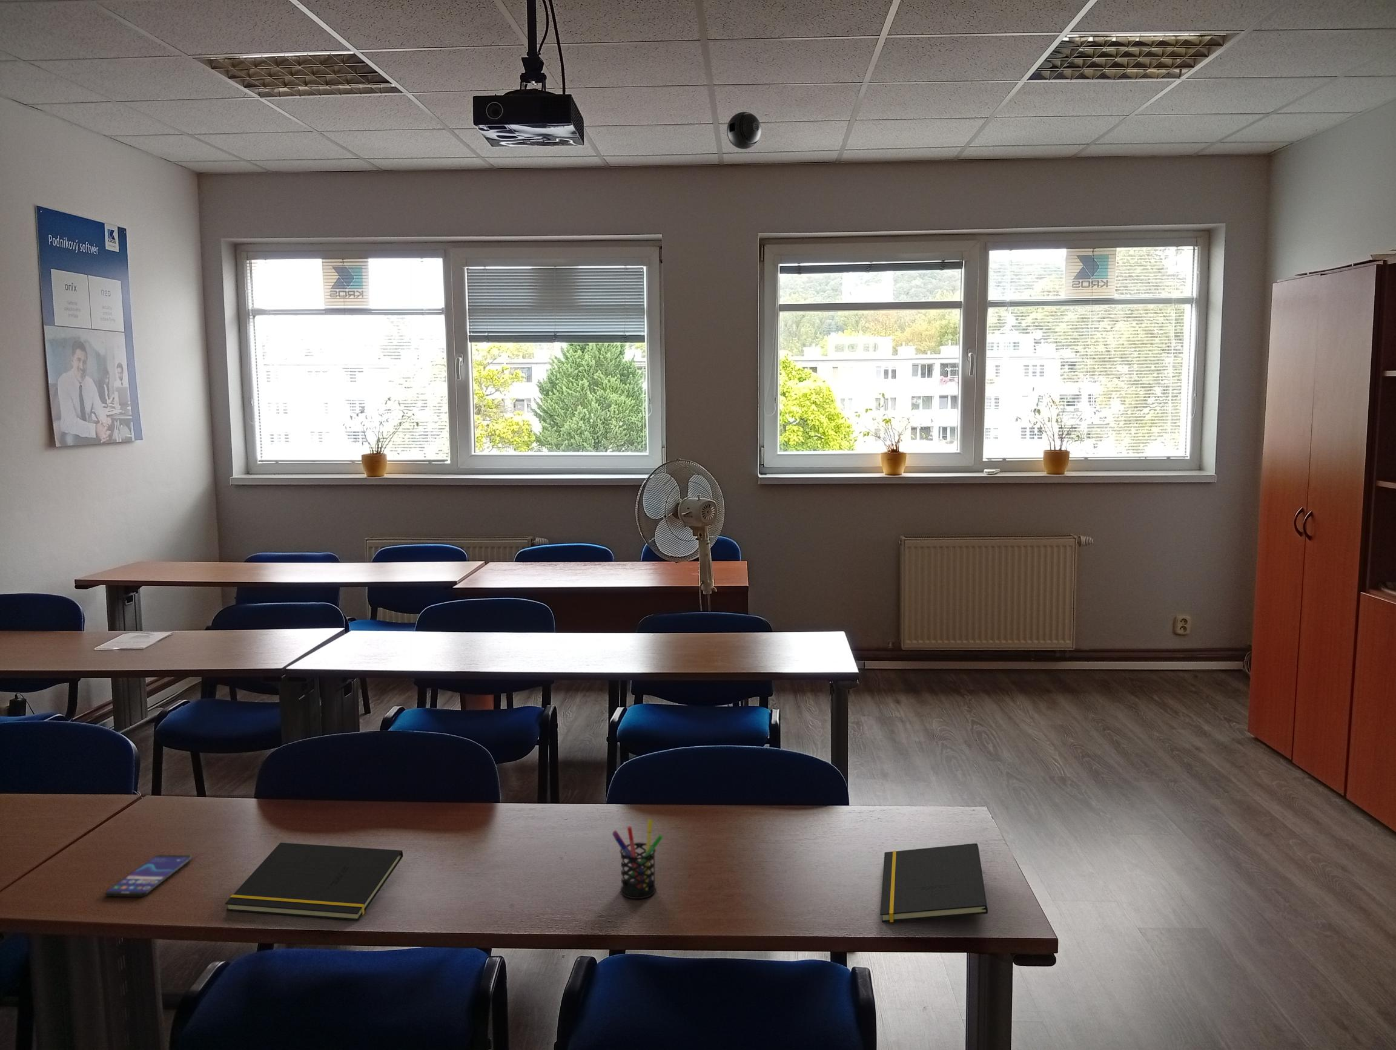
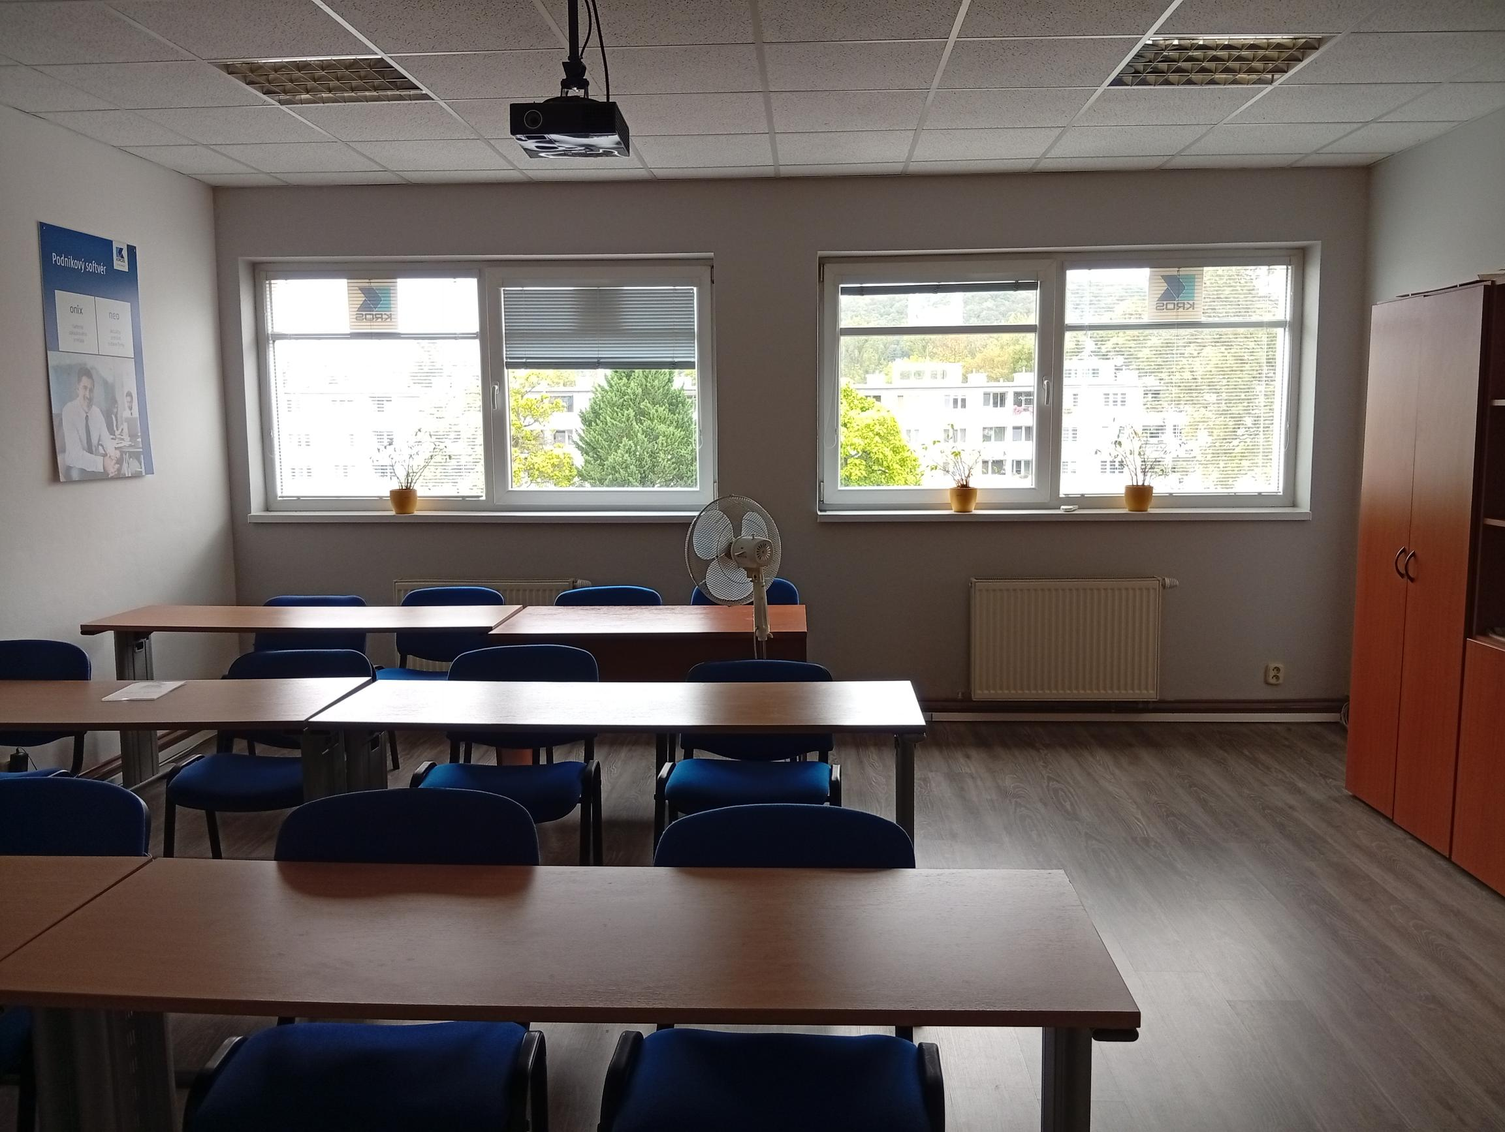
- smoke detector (744, 130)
- notepad (933, 880)
- notepad (318, 879)
- pen holder (640, 857)
- smartphone (150, 875)
